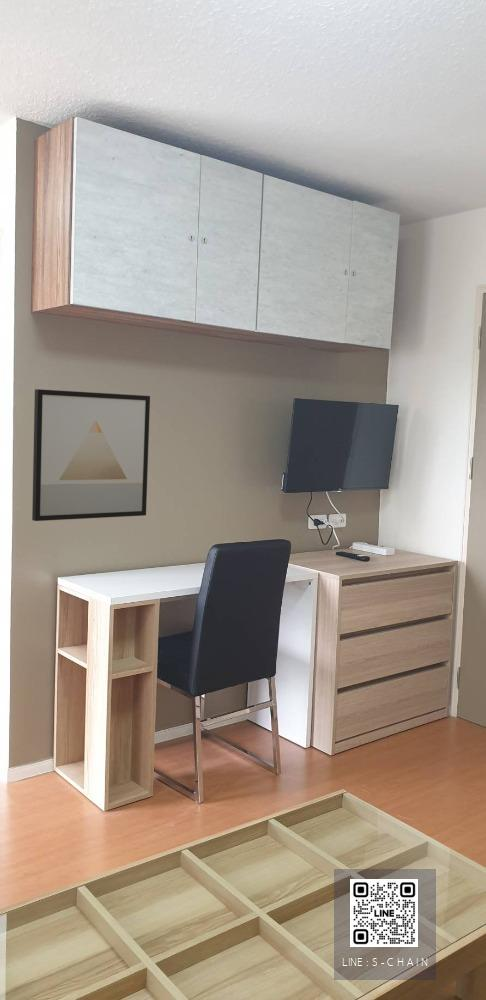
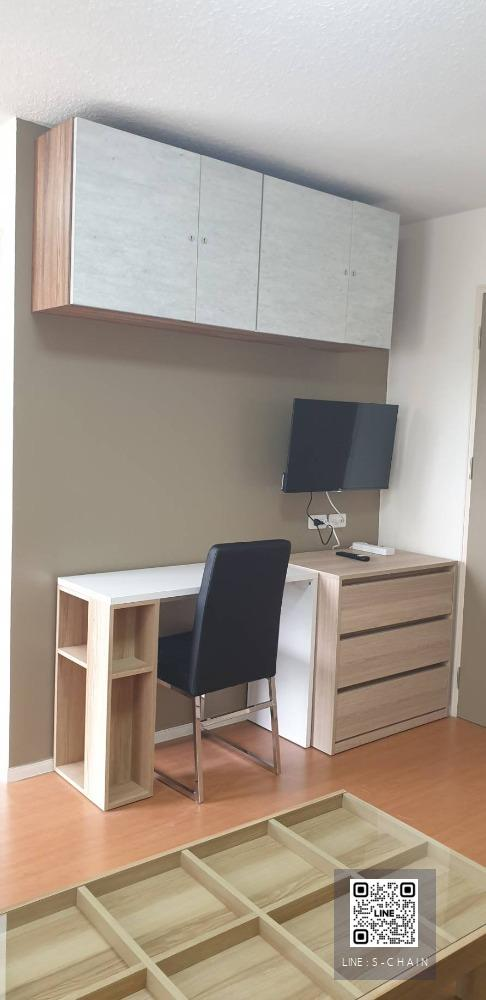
- wall art (93, 455)
